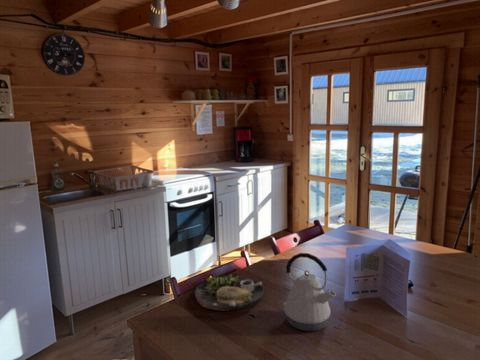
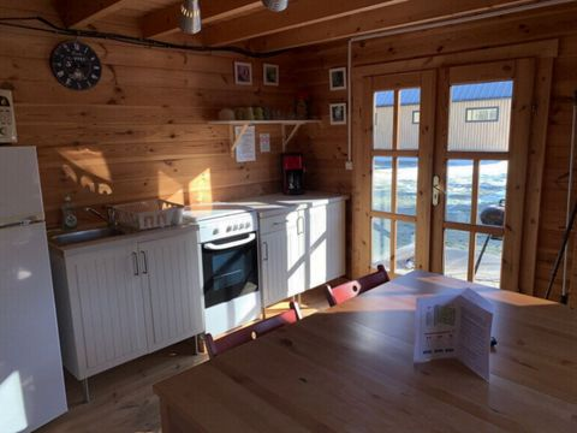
- dinner plate (229, 286)
- kettle (308, 288)
